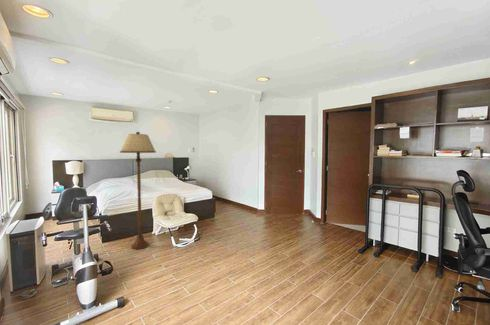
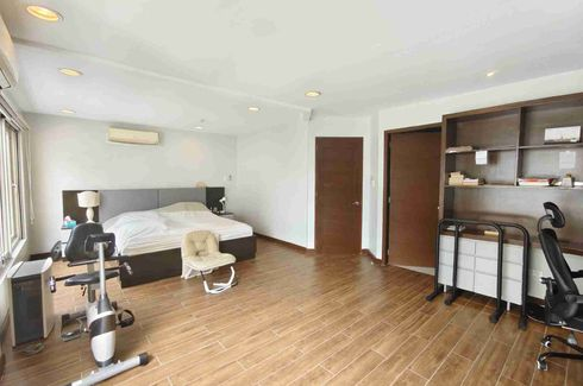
- floor lamp (139, 189)
